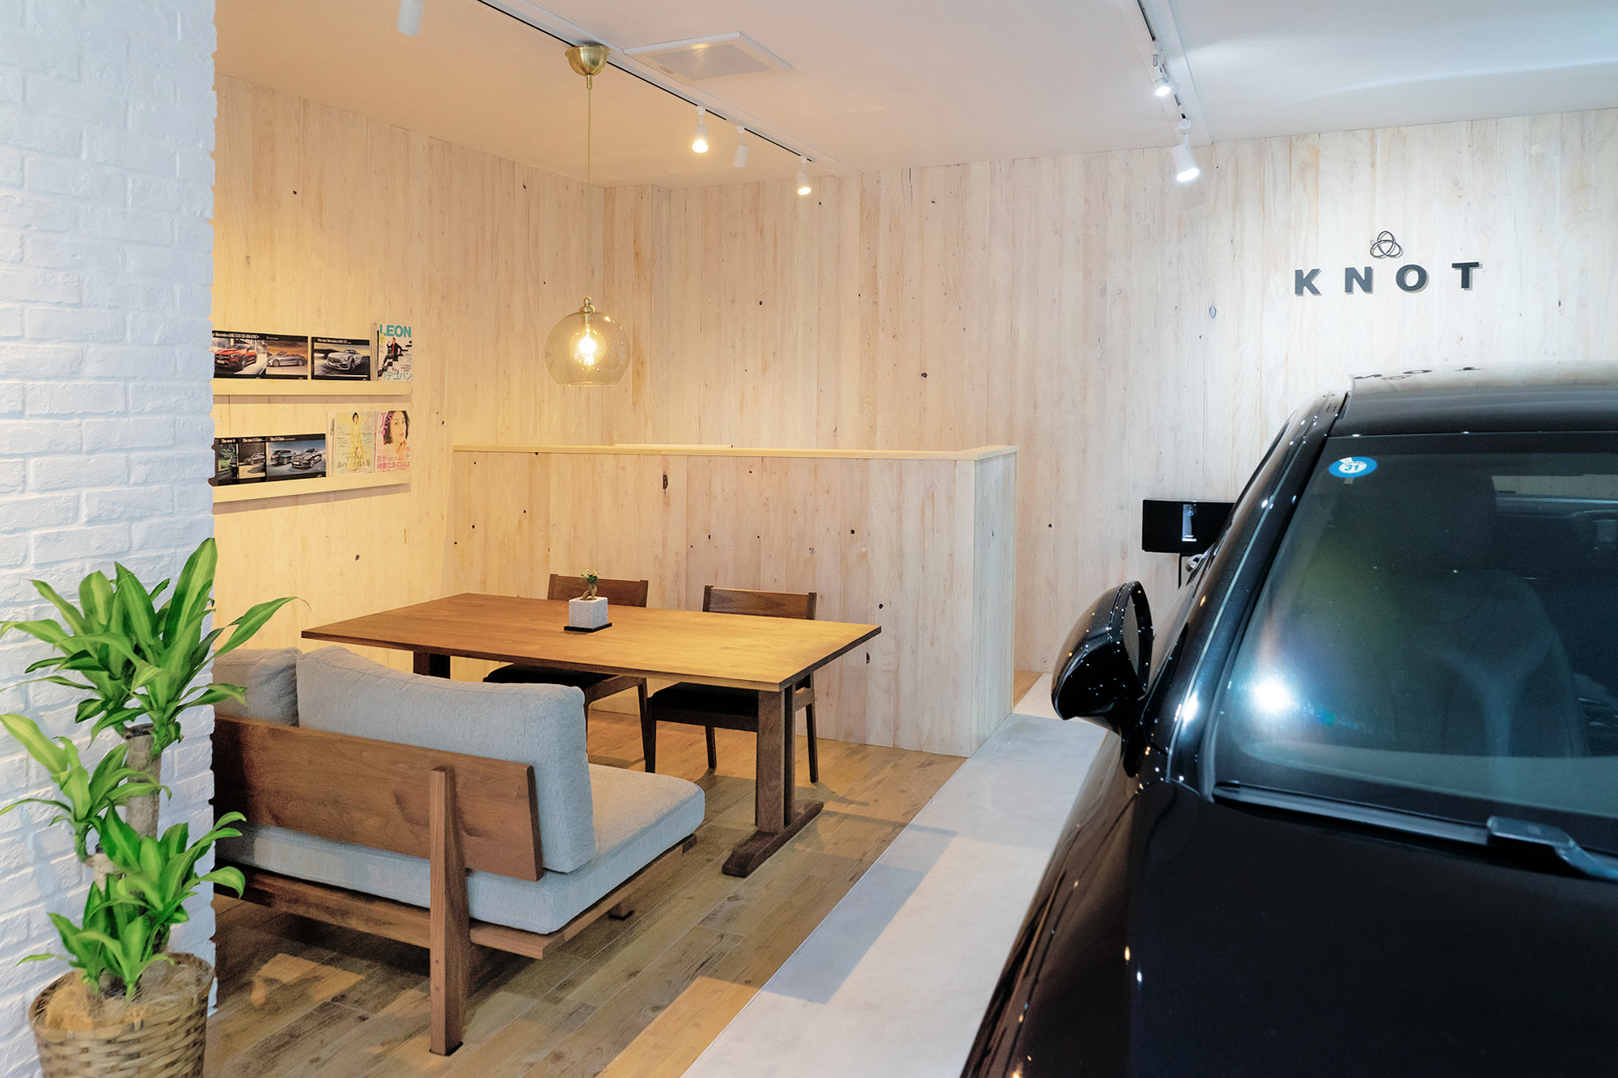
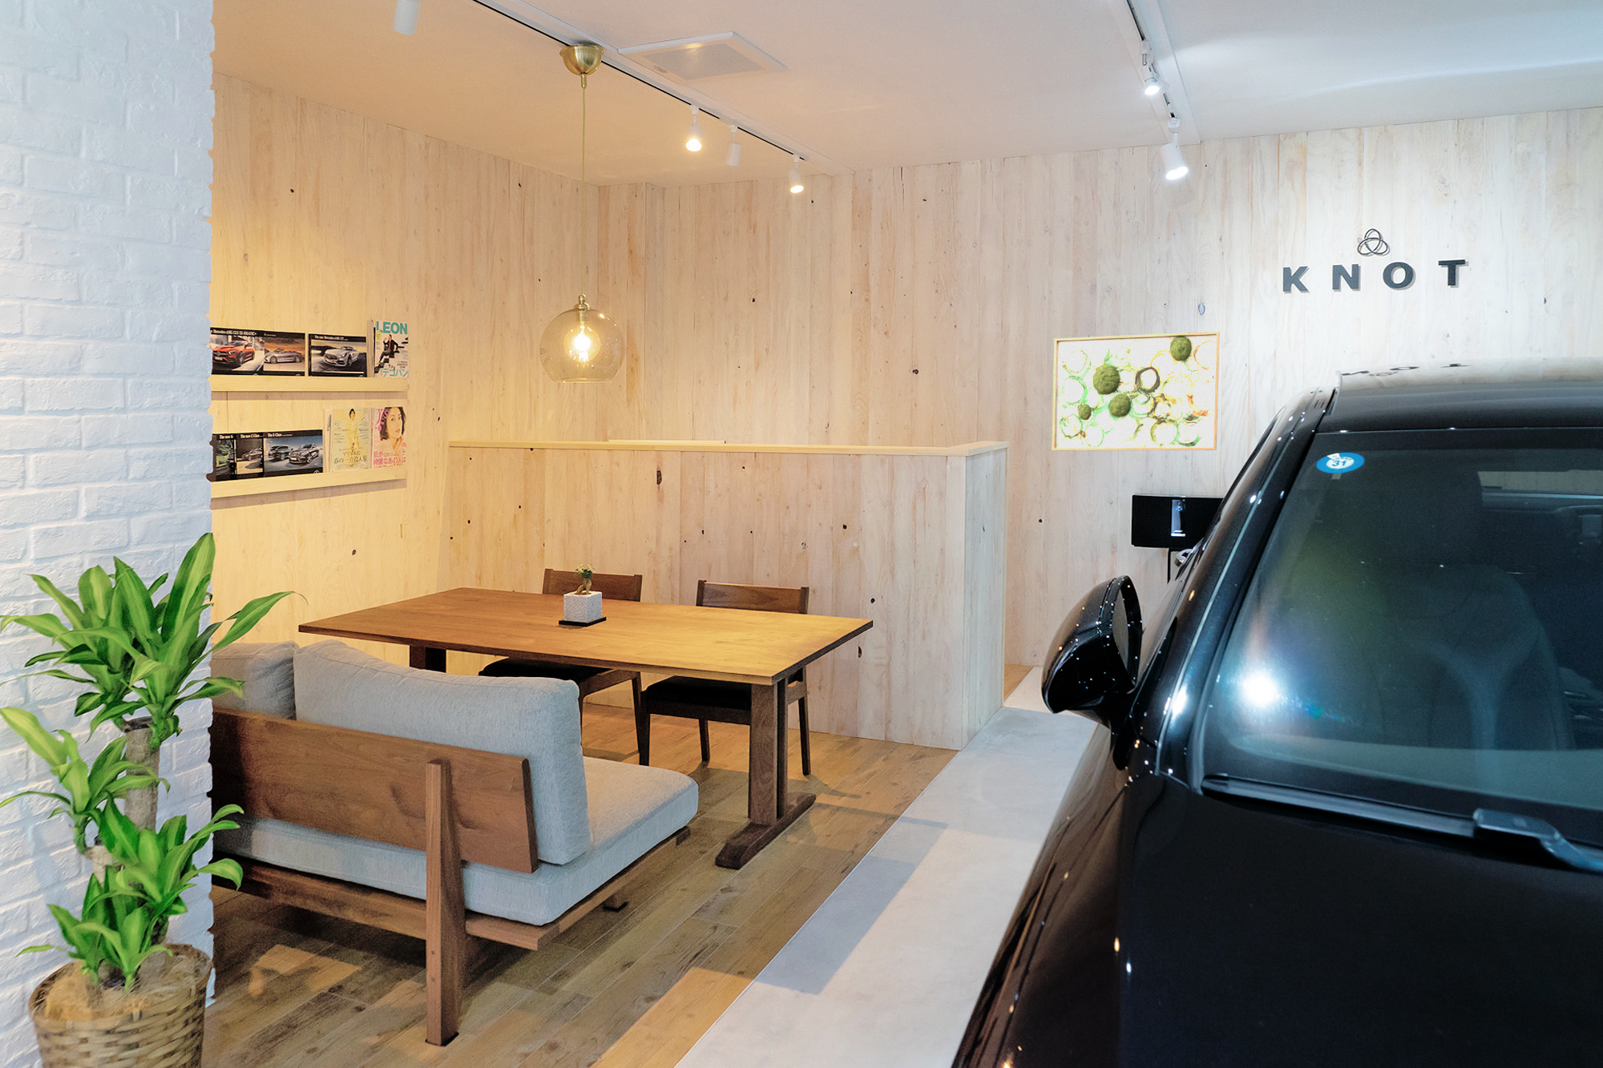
+ wall art (1132, 392)
